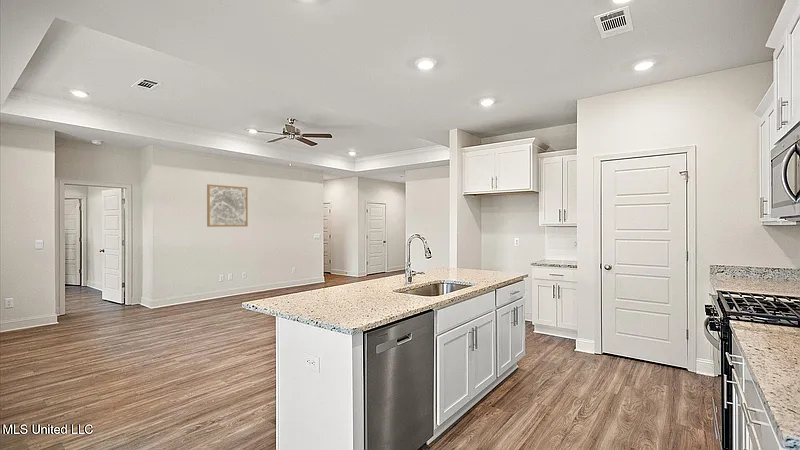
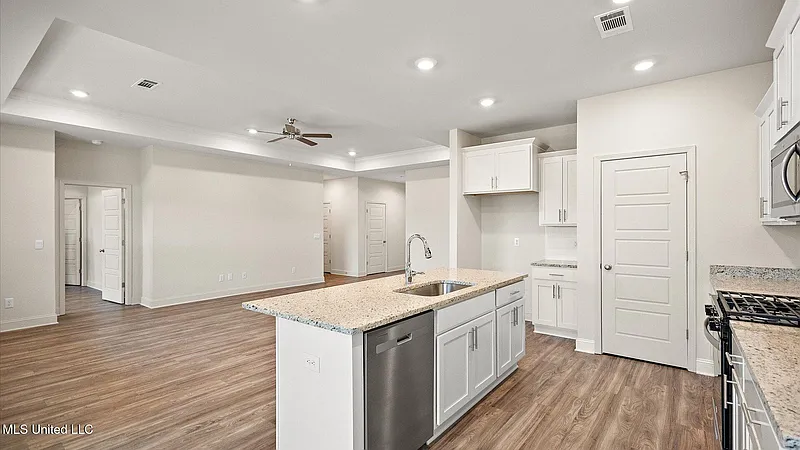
- wall art (228, 206)
